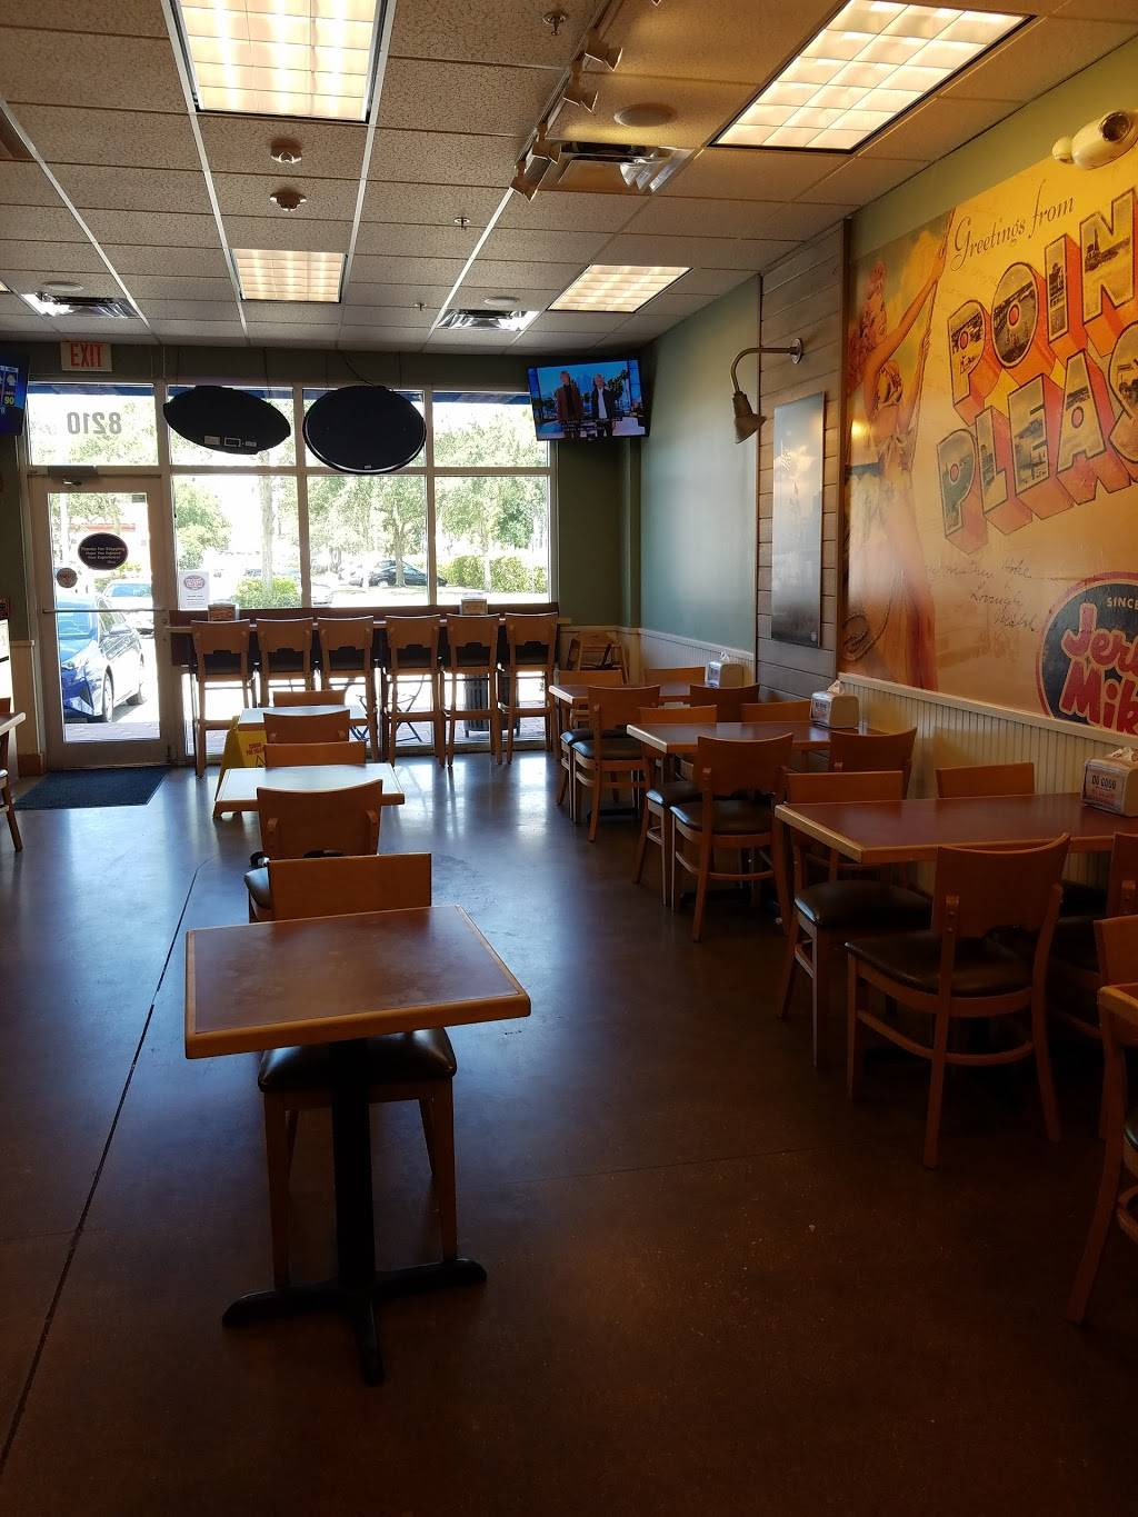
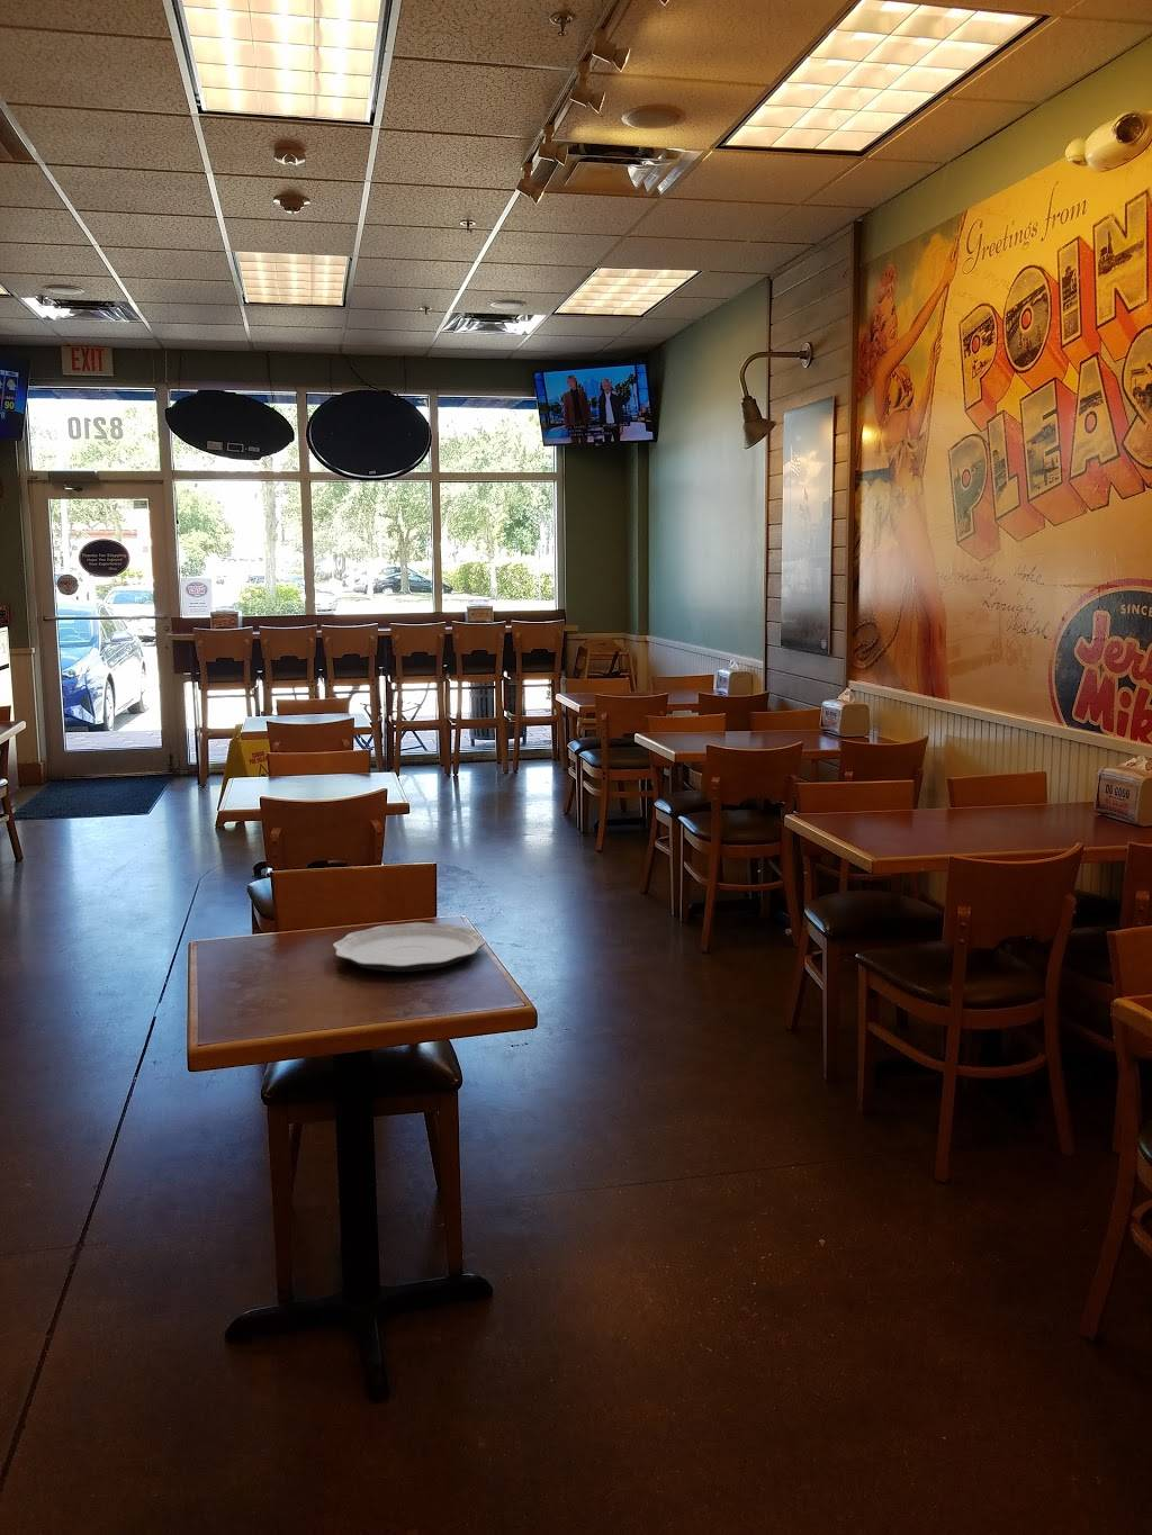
+ plate (409, 948)
